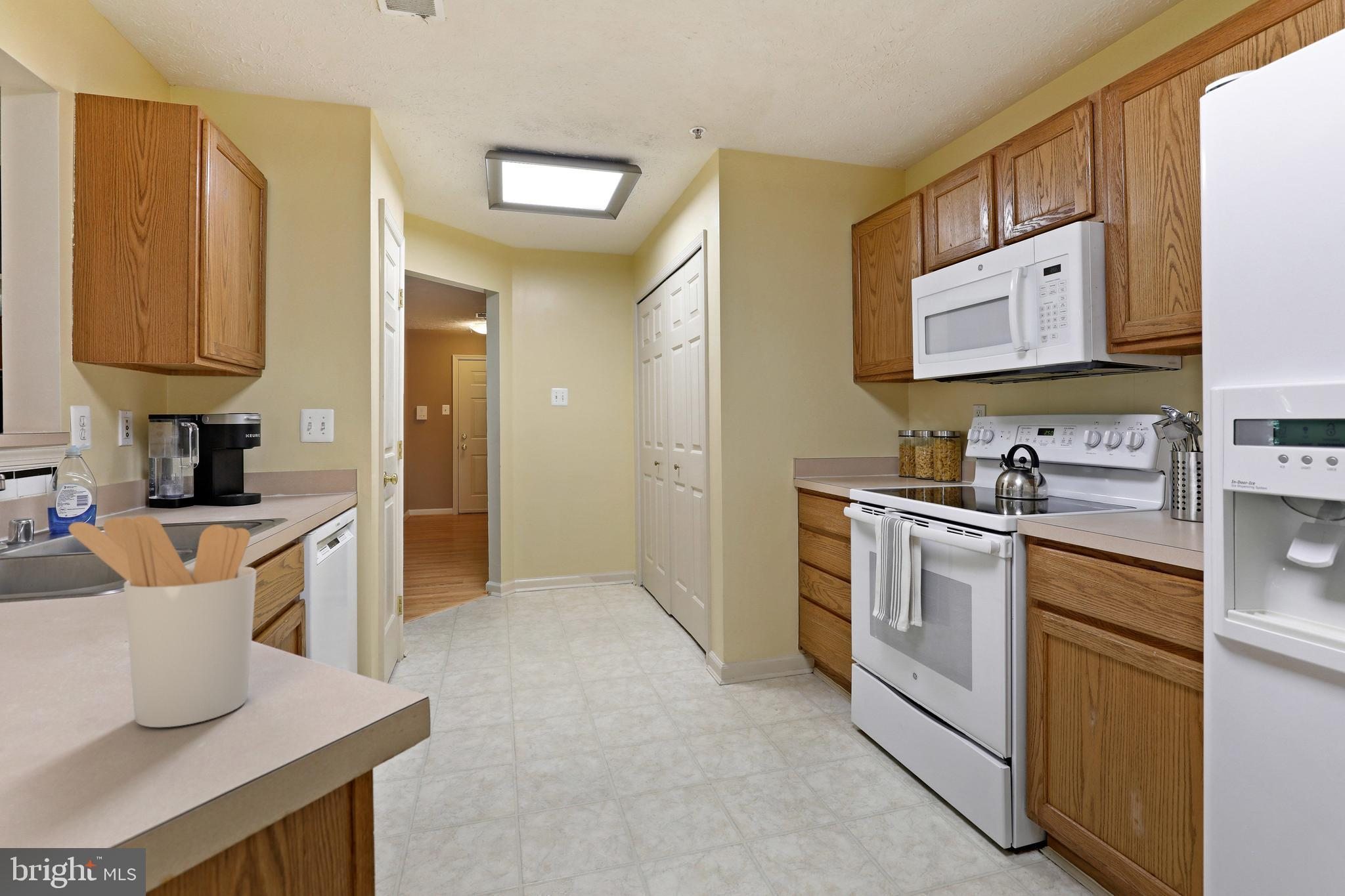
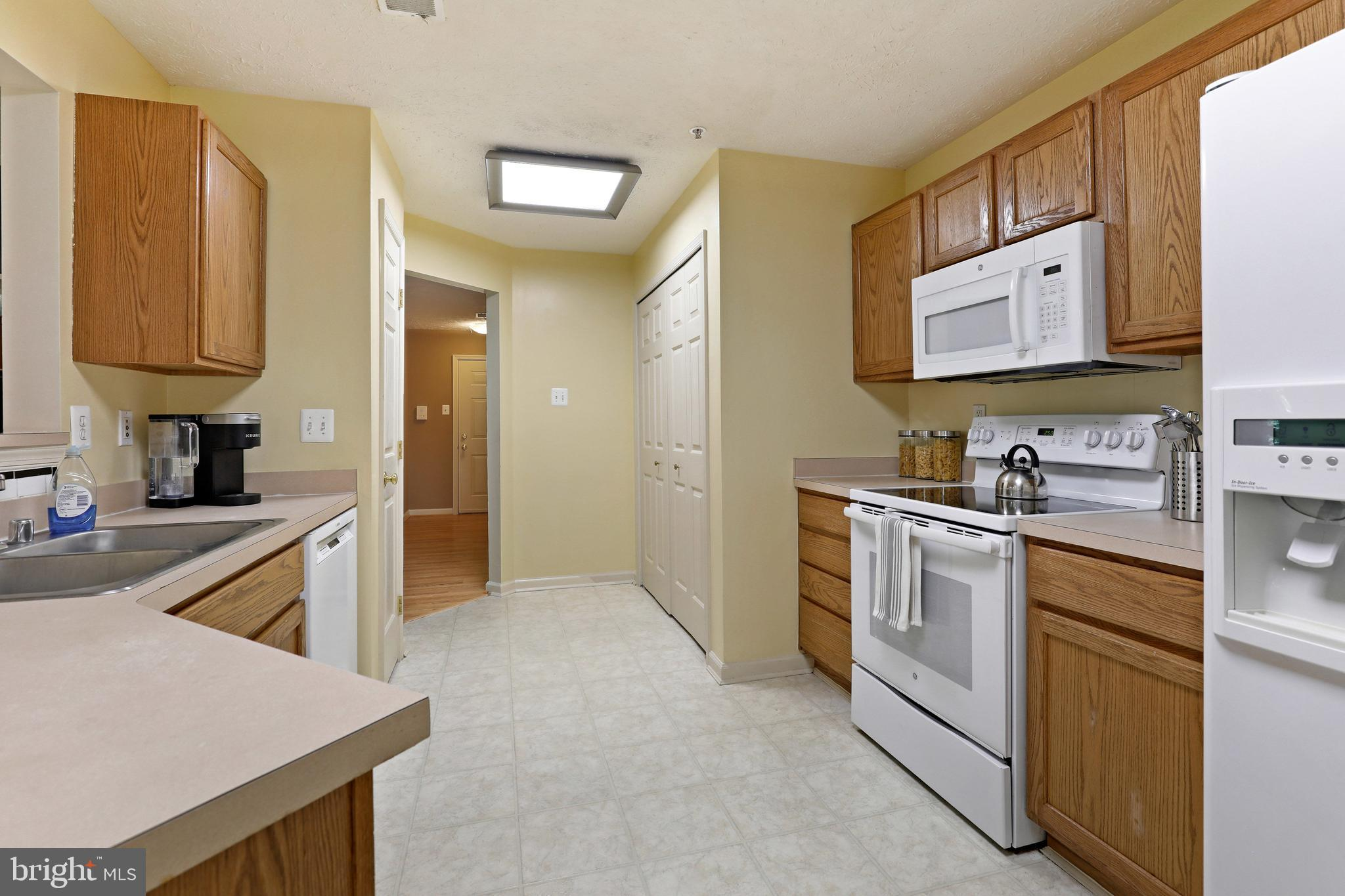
- utensil holder (168, 608)
